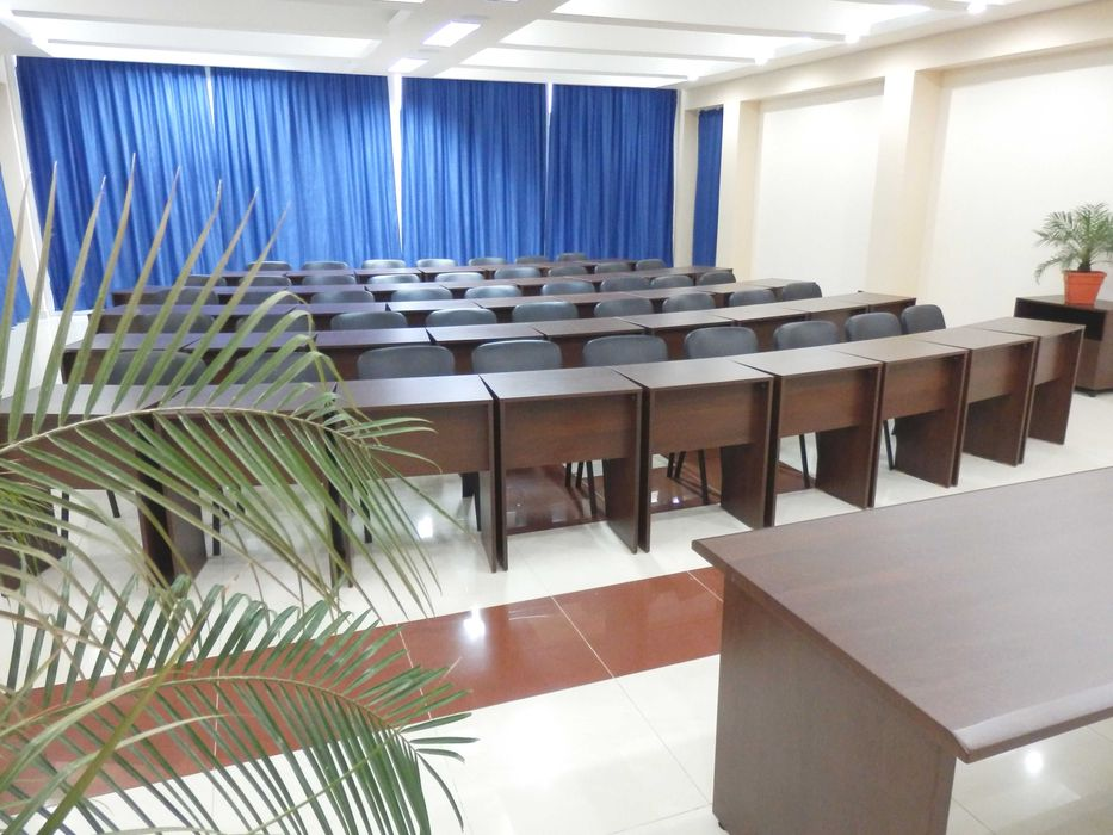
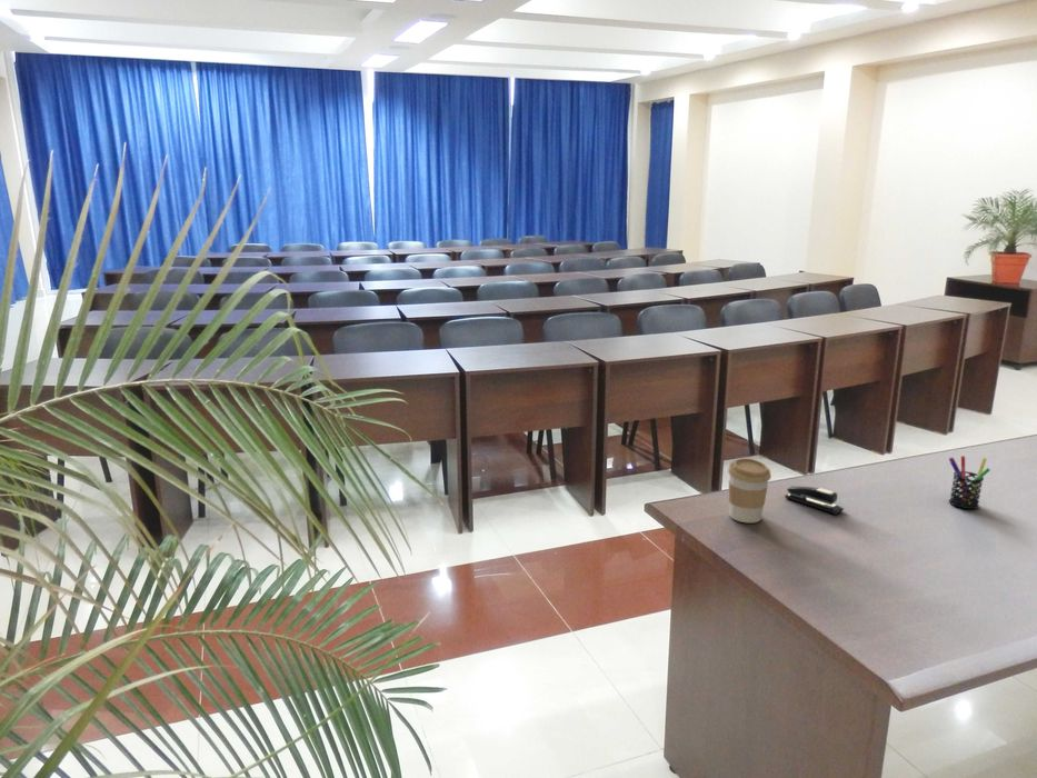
+ stapler (814, 496)
+ pen holder (969, 480)
+ coffee cup (747, 489)
